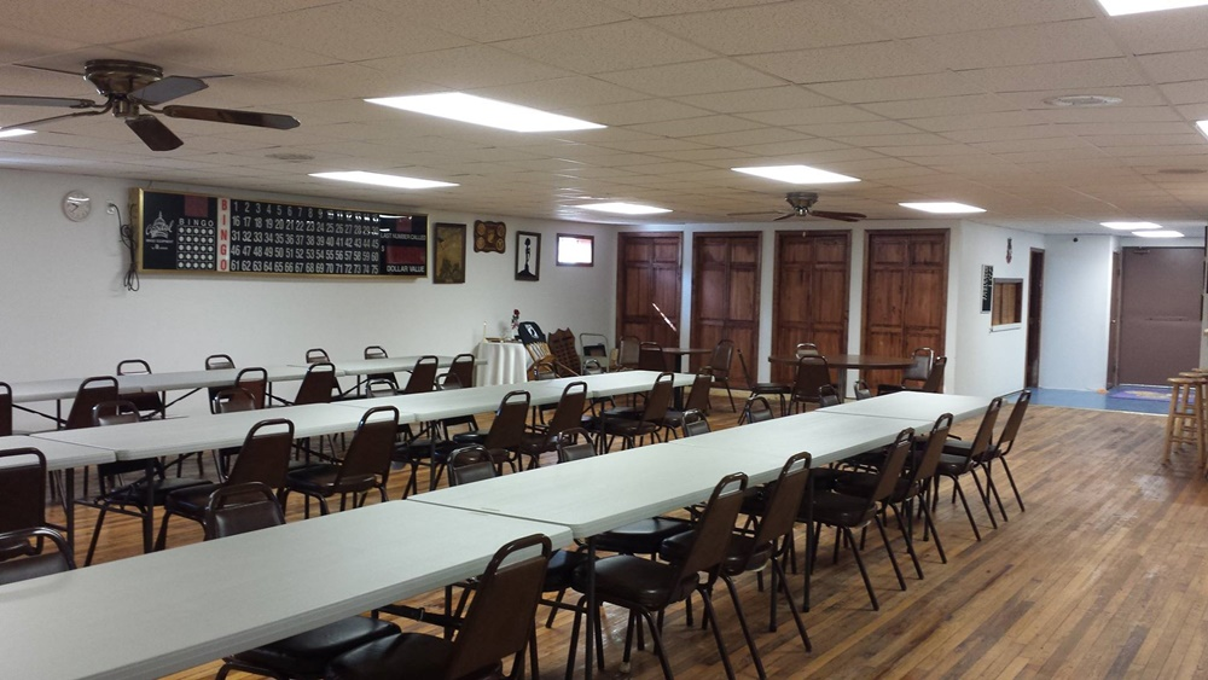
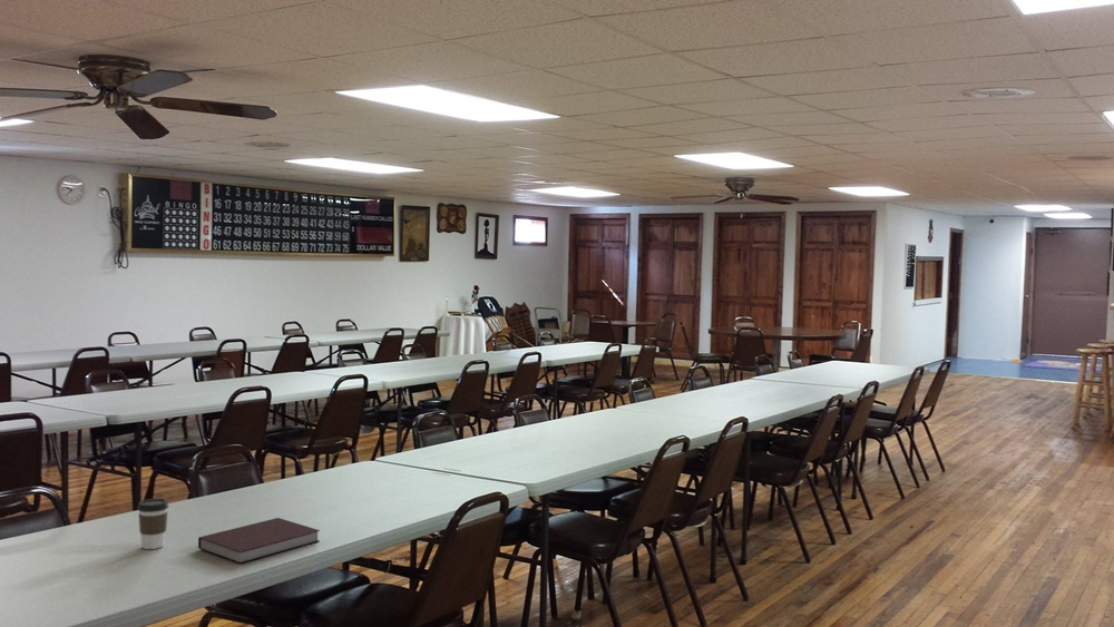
+ coffee cup (153, 523)
+ notebook (260, 539)
